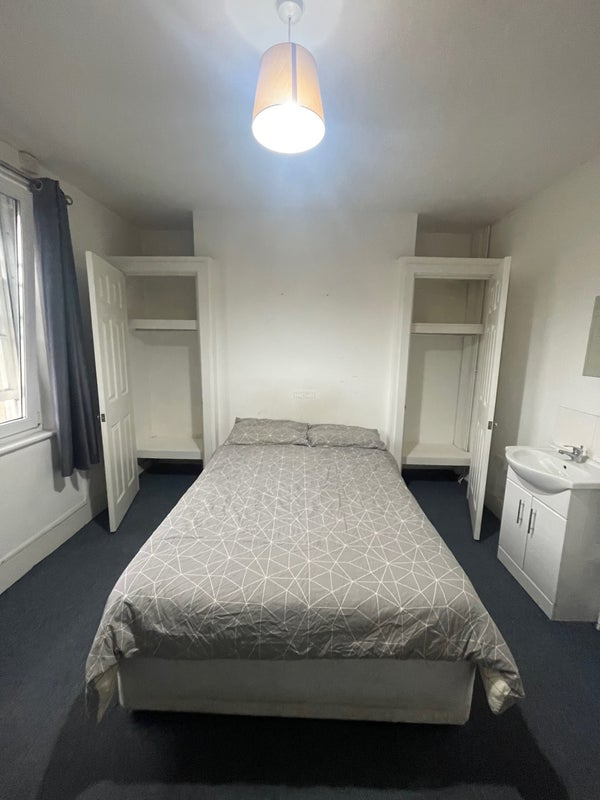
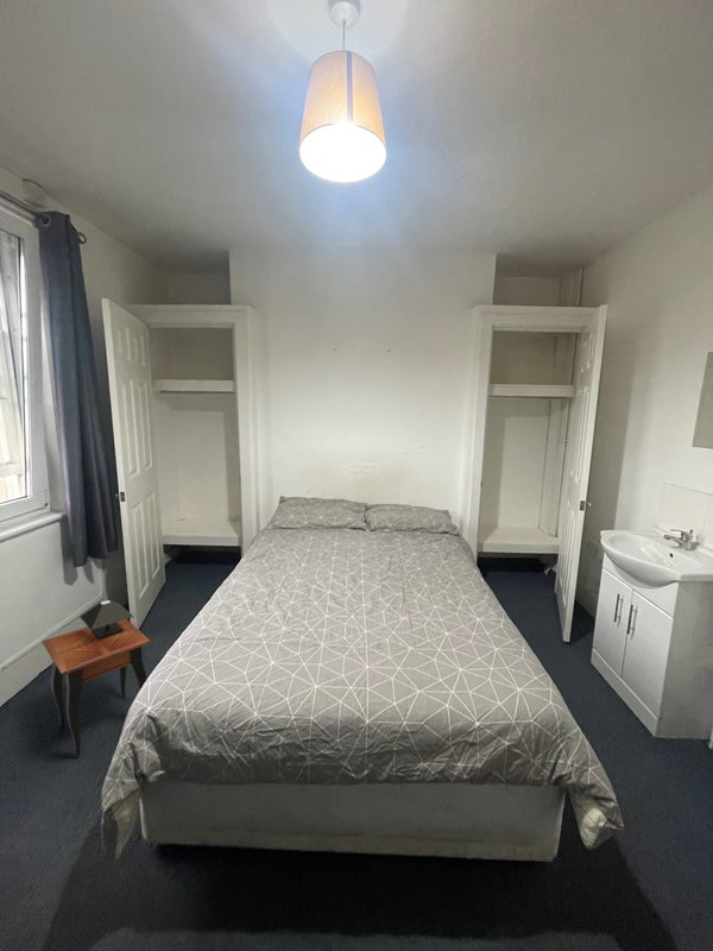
+ side table (97, 668)
